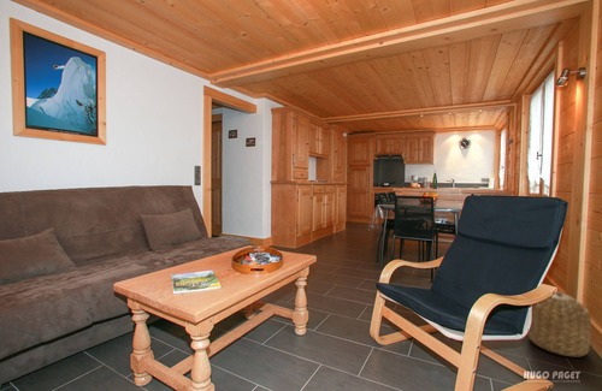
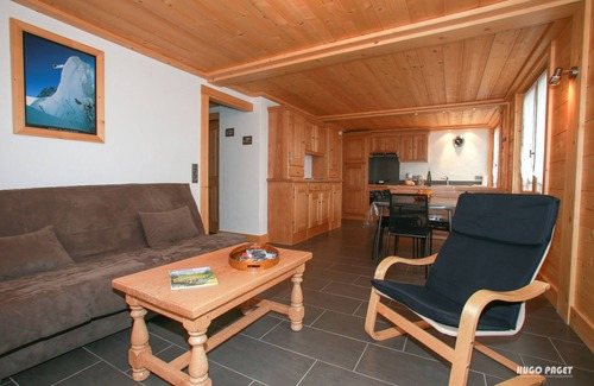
- basket (557, 319)
